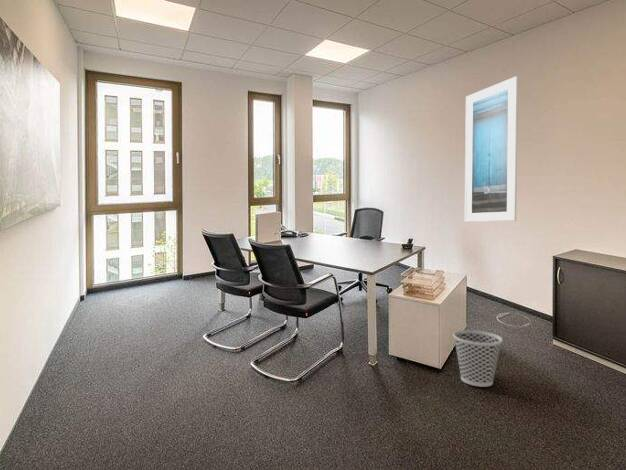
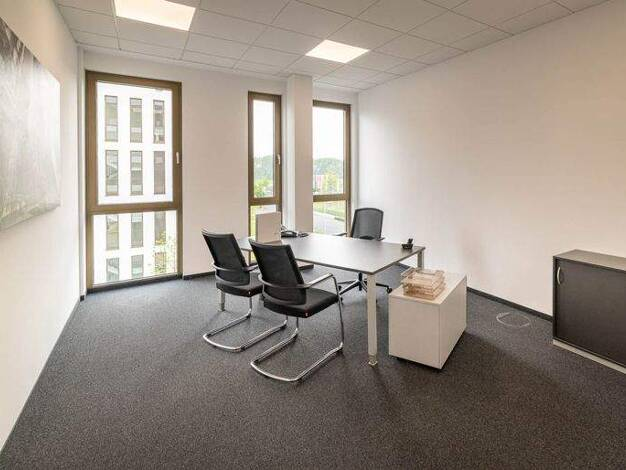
- wastebasket (476, 358)
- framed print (489, 154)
